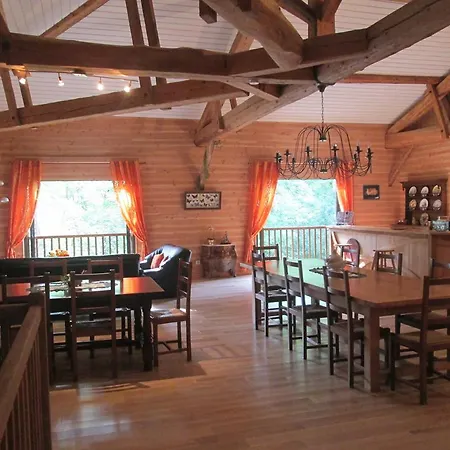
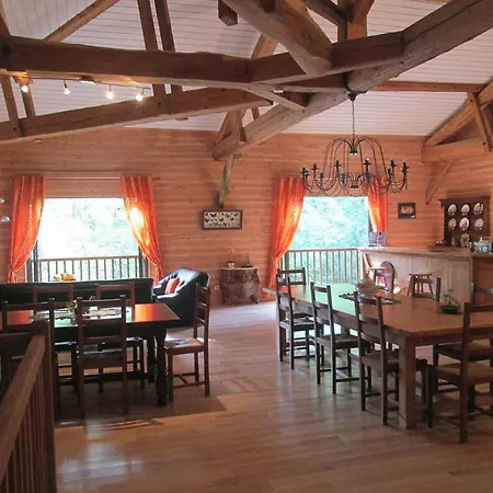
+ terrarium (449, 293)
